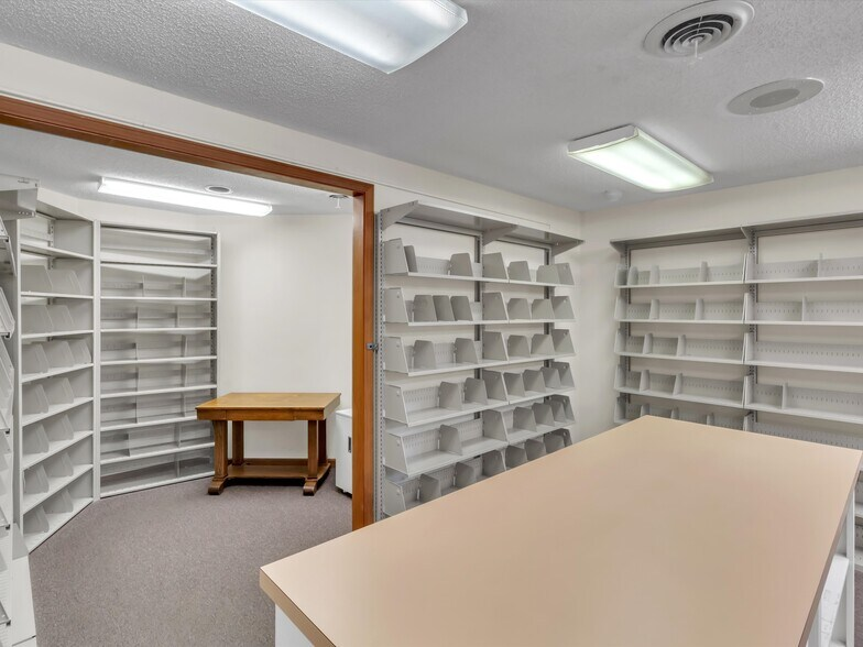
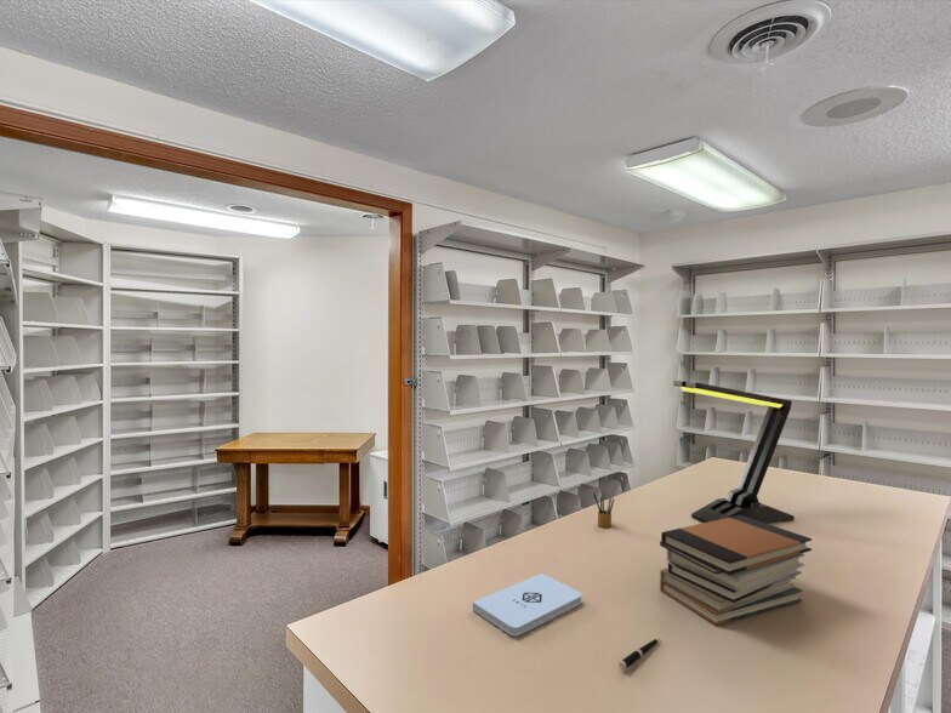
+ book stack (733, 565)
+ pencil box (603, 508)
+ pen (642, 650)
+ desk lamp (748, 457)
+ notepad (529, 601)
